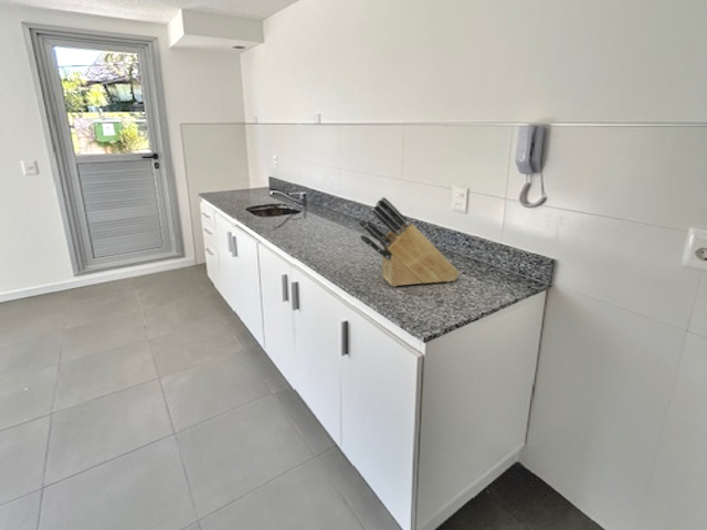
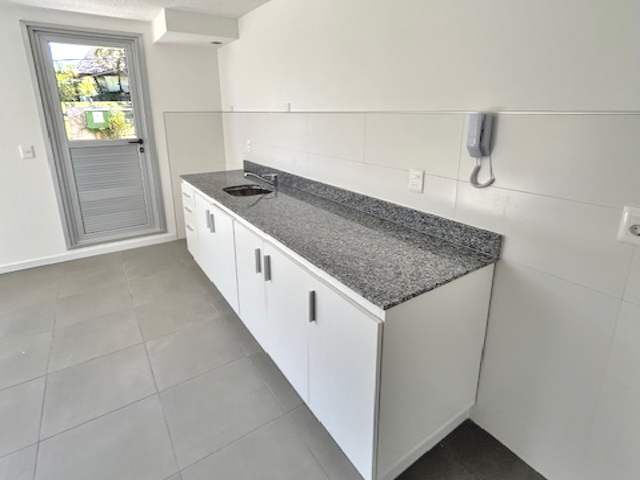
- knife block (409, 239)
